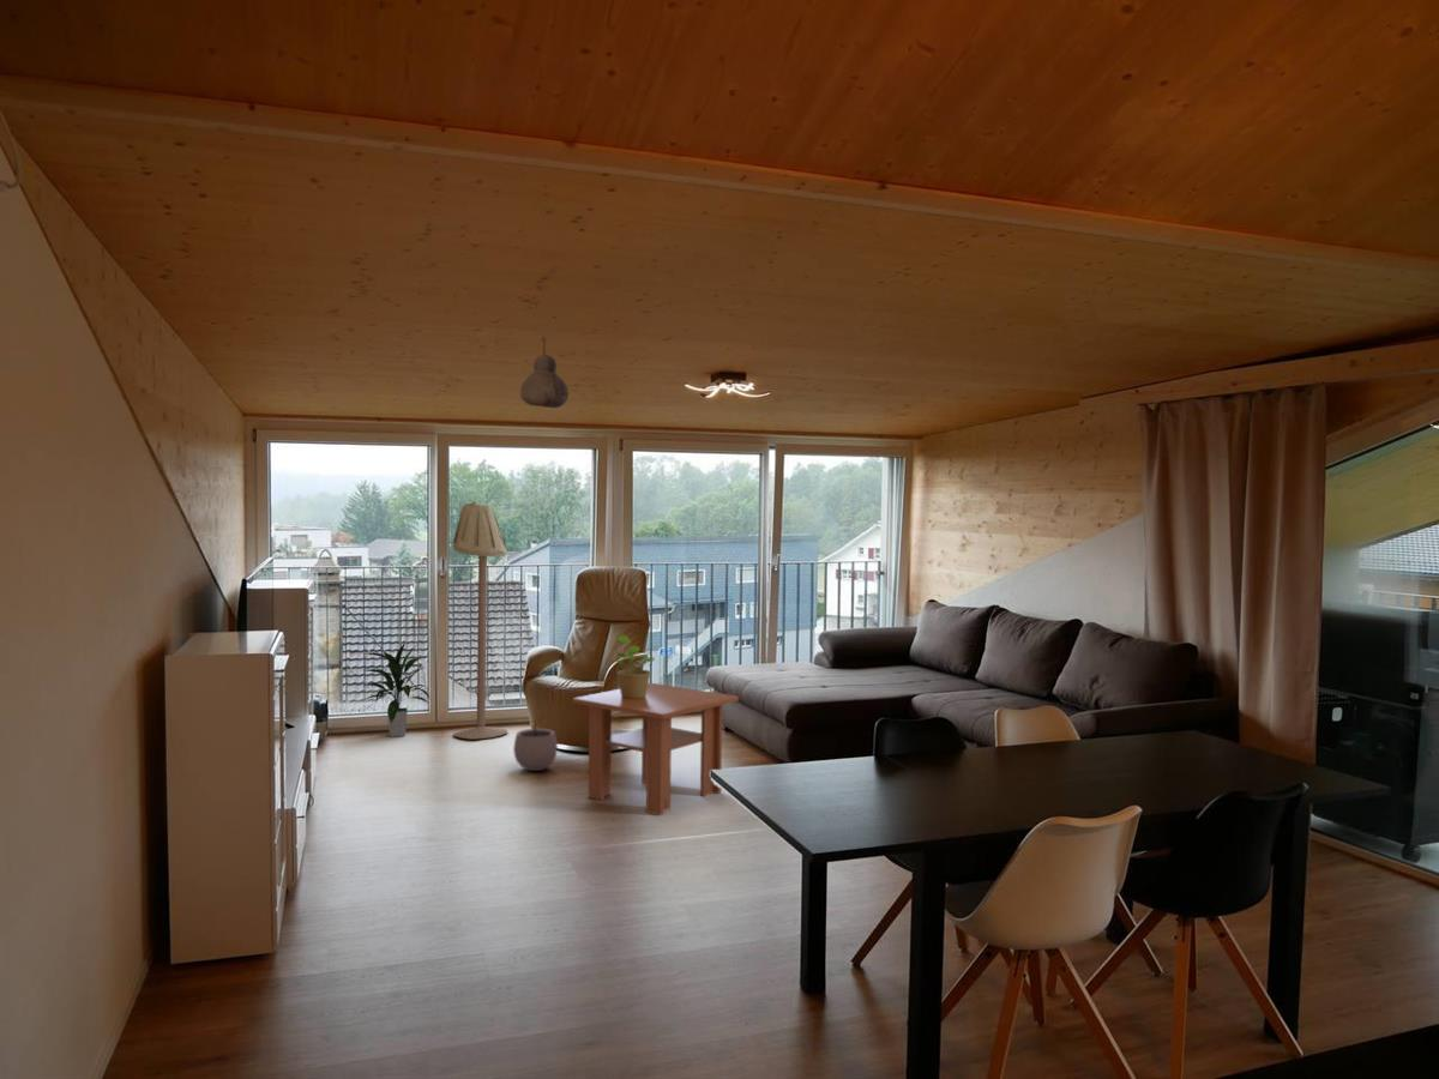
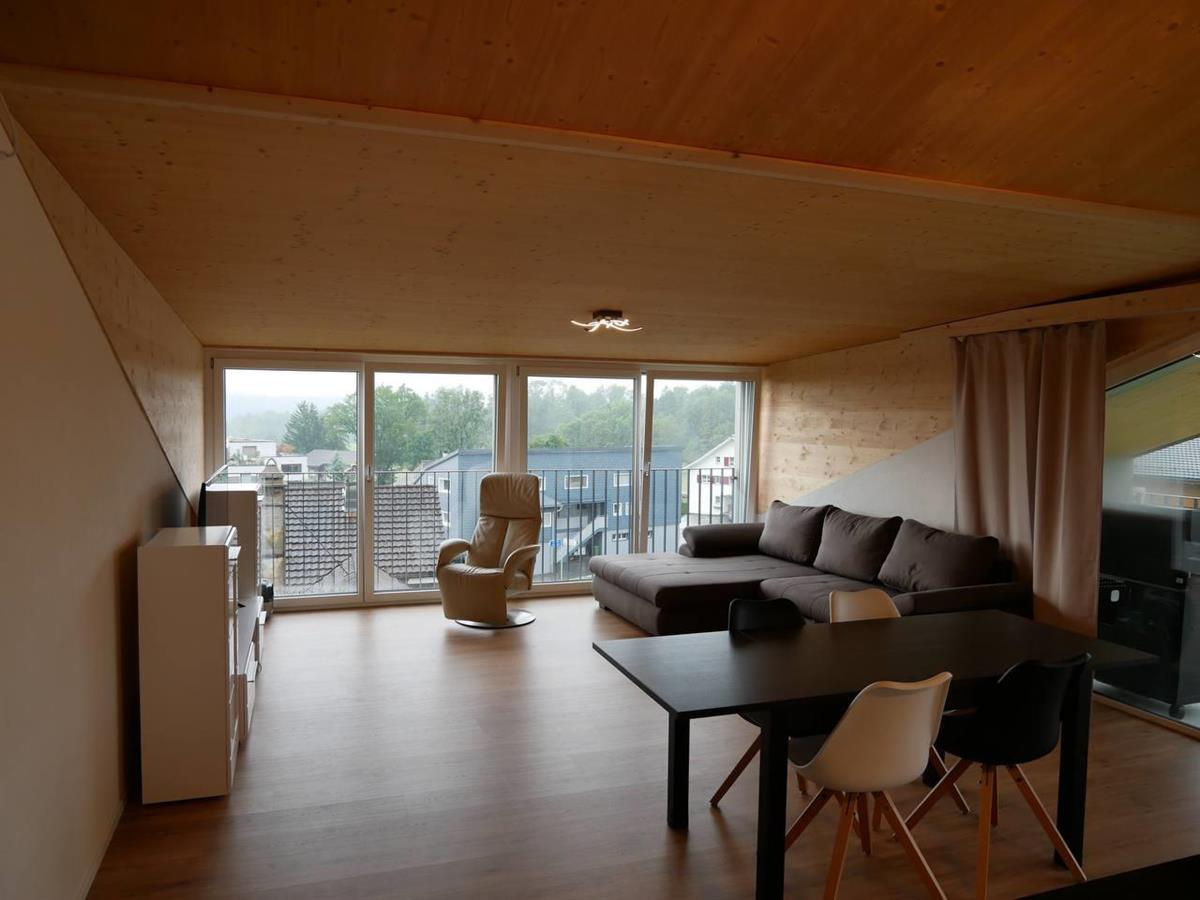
- coffee table (655, 746)
- plant pot (535, 742)
- potted plant (634, 667)
- indoor plant (397, 688)
- floor lamp (480, 616)
- pendant light (544, 372)
